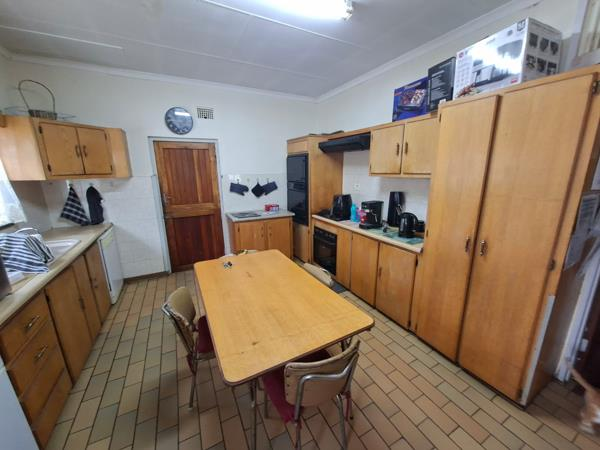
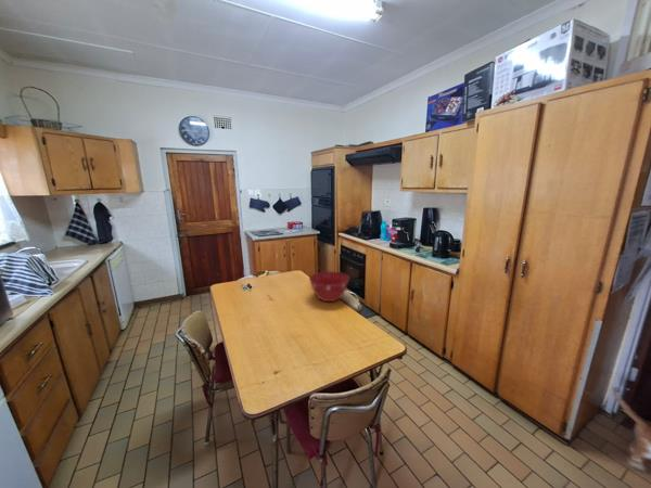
+ mixing bowl (329, 287)
